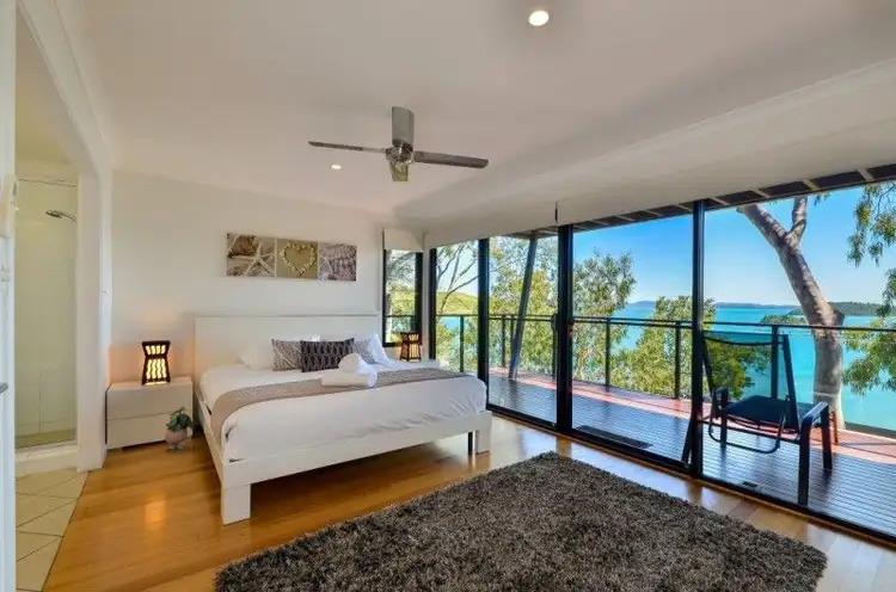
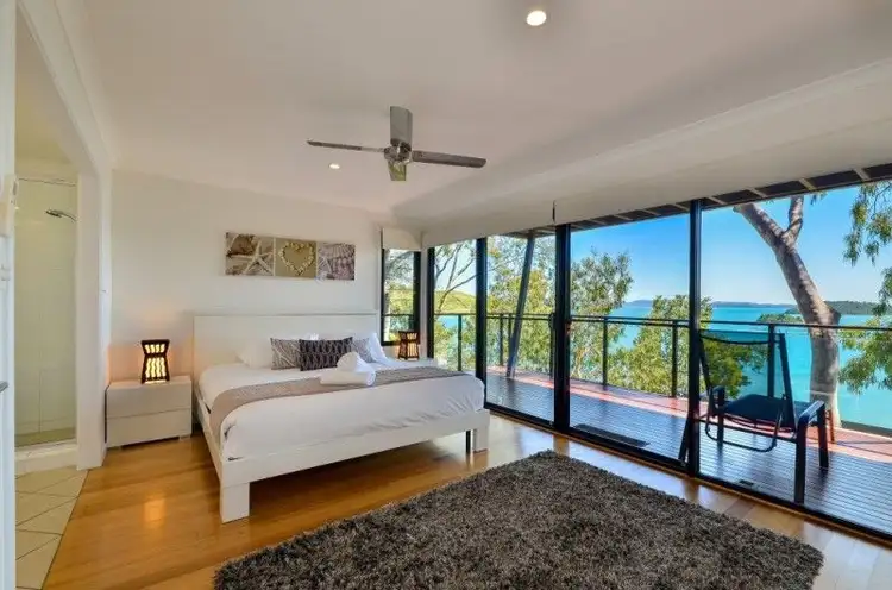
- potted plant (179, 427)
